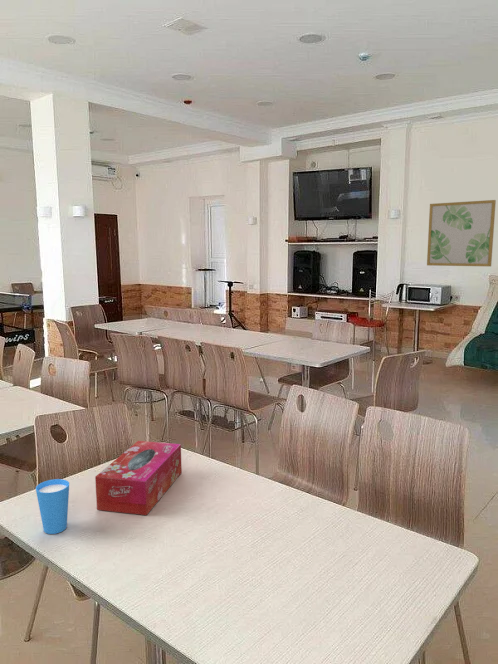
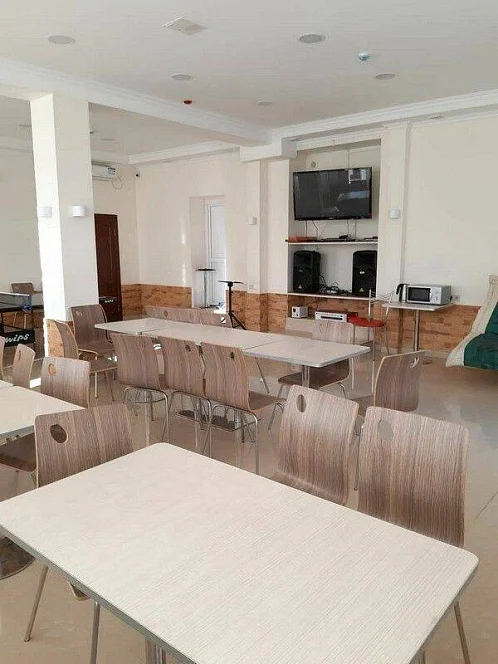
- wall art (459, 234)
- cup (54, 507)
- tissue box (141, 474)
